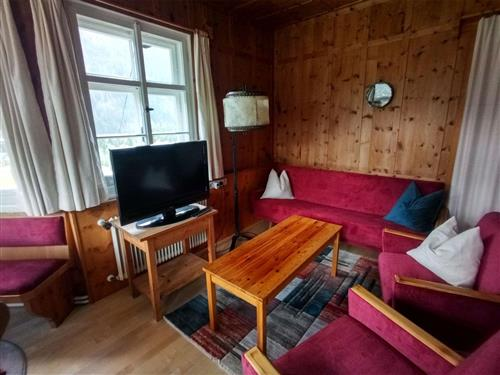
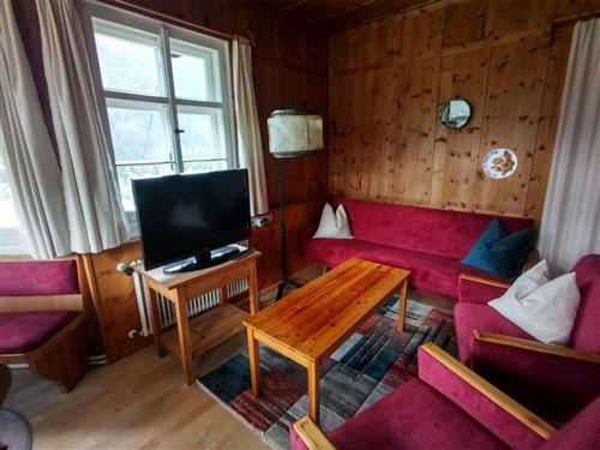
+ decorative plate (499, 163)
